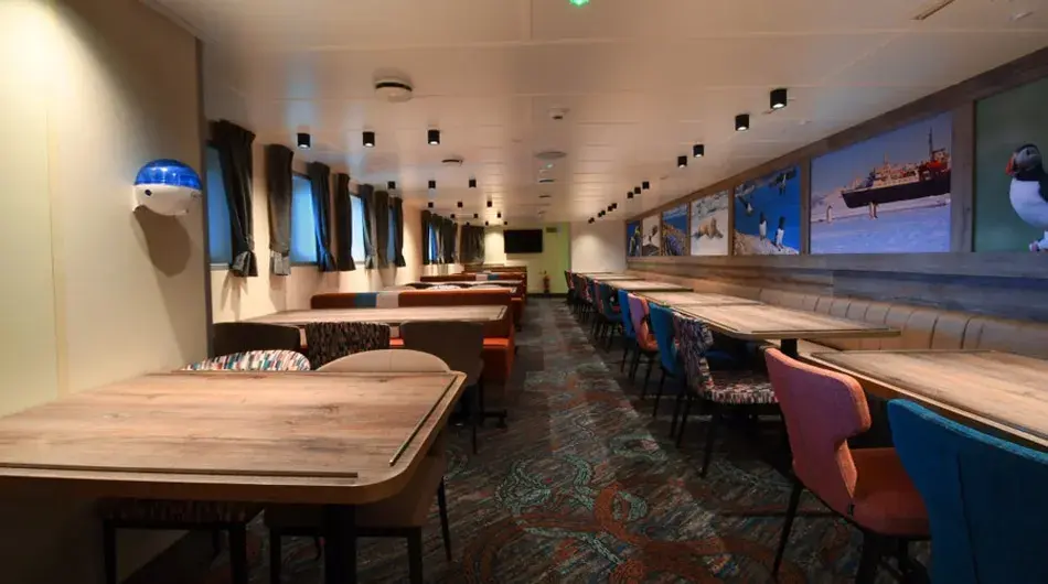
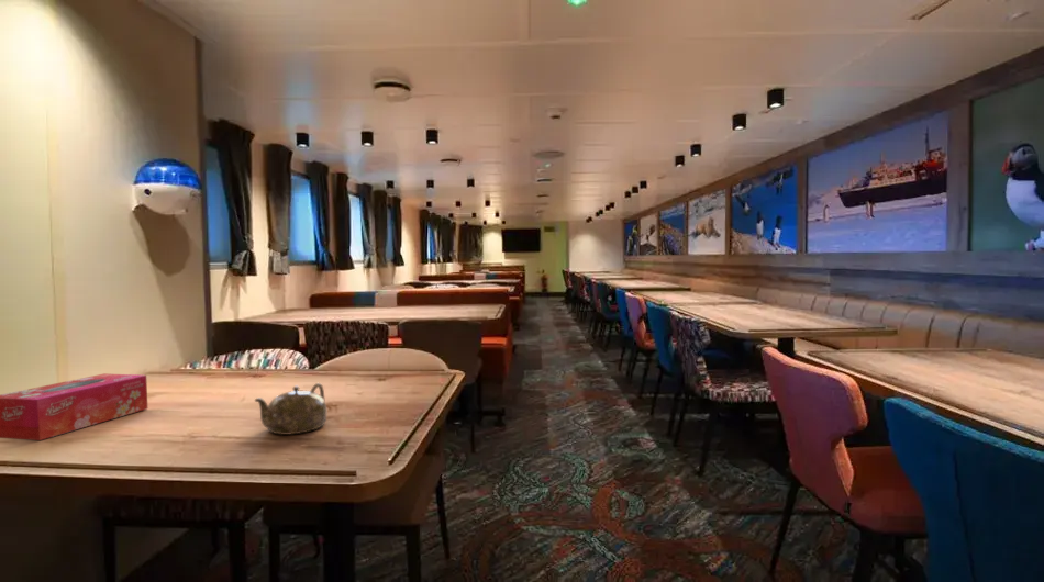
+ tissue box (75, 403)
+ teapot (292, 407)
